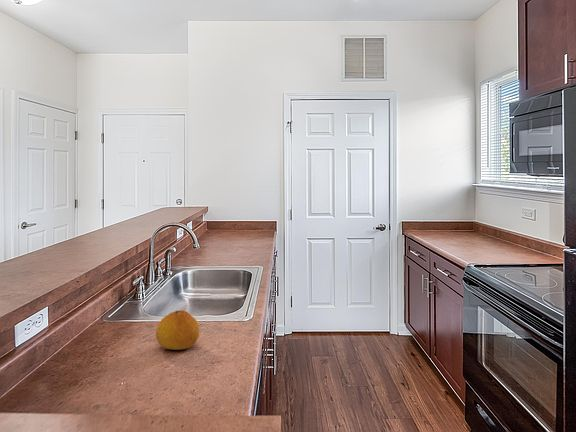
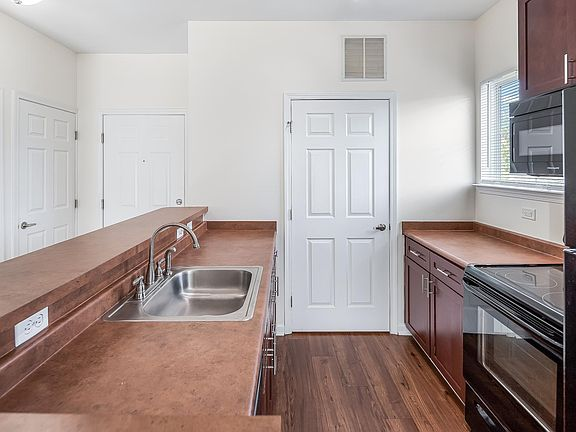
- fruit (178, 328)
